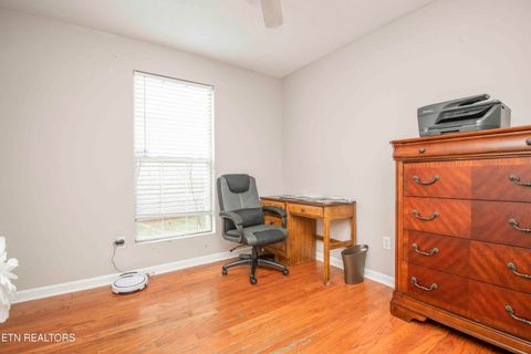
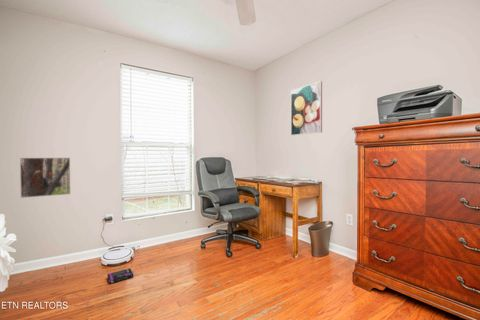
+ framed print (305, 110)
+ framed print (46, 176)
+ box (120, 275)
